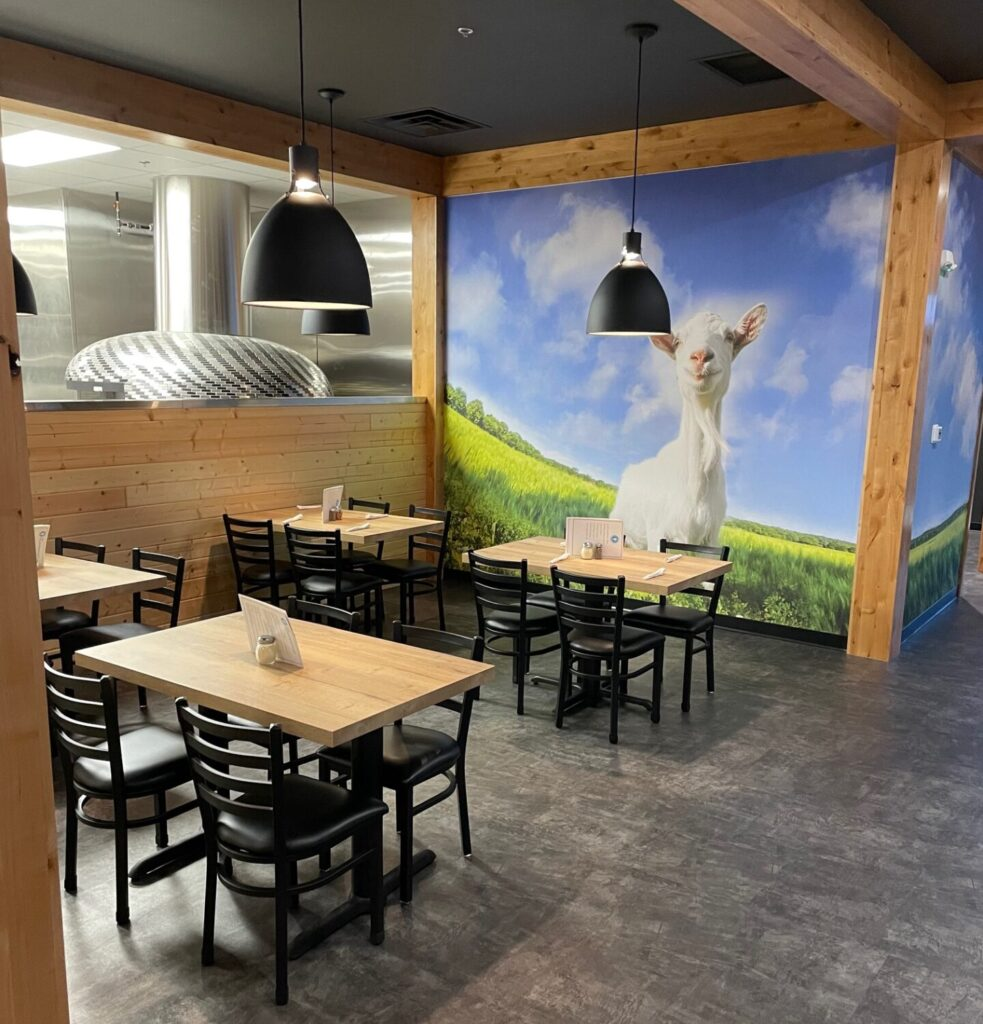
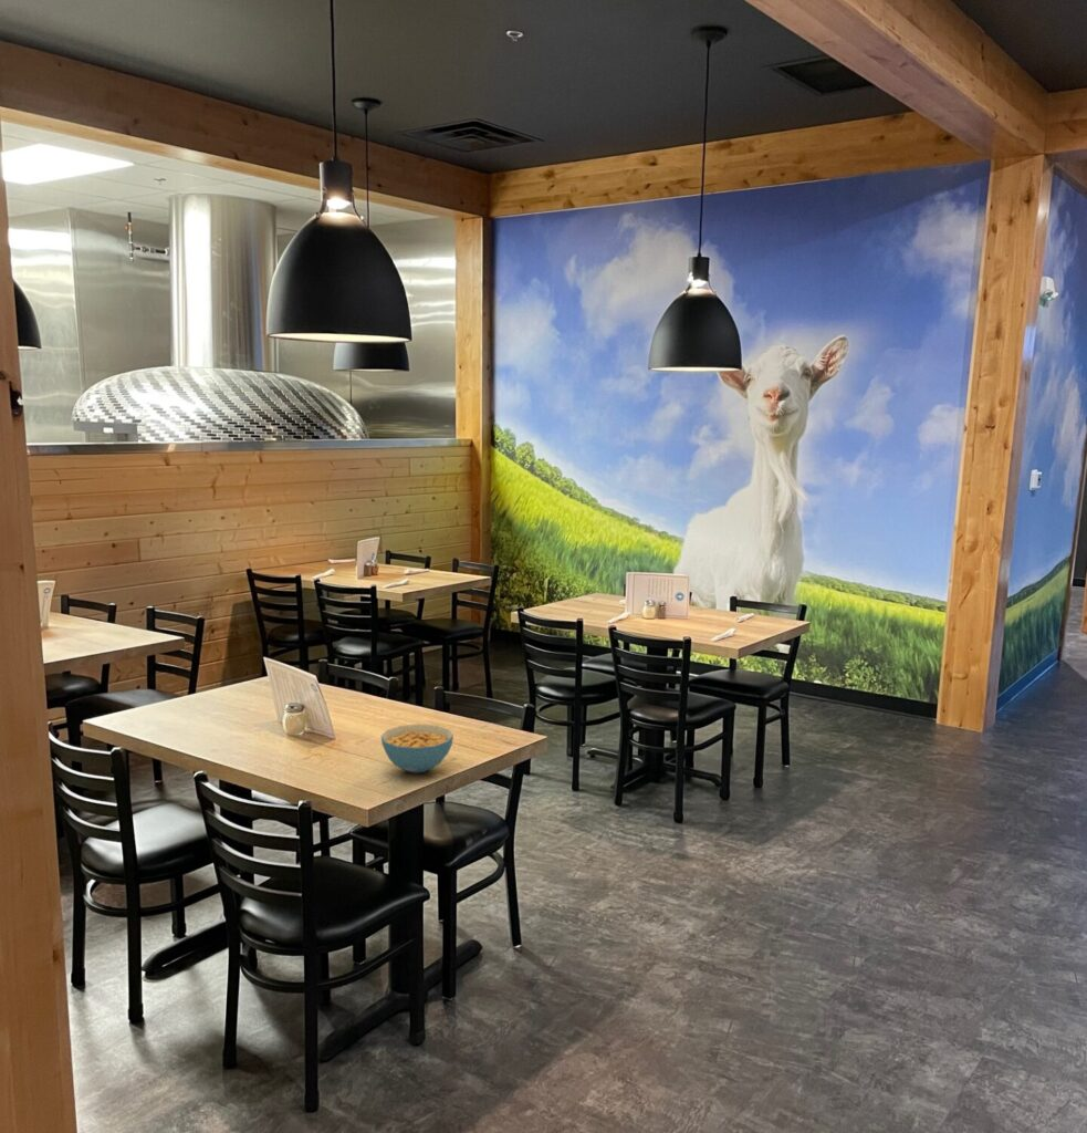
+ cereal bowl (417, 752)
